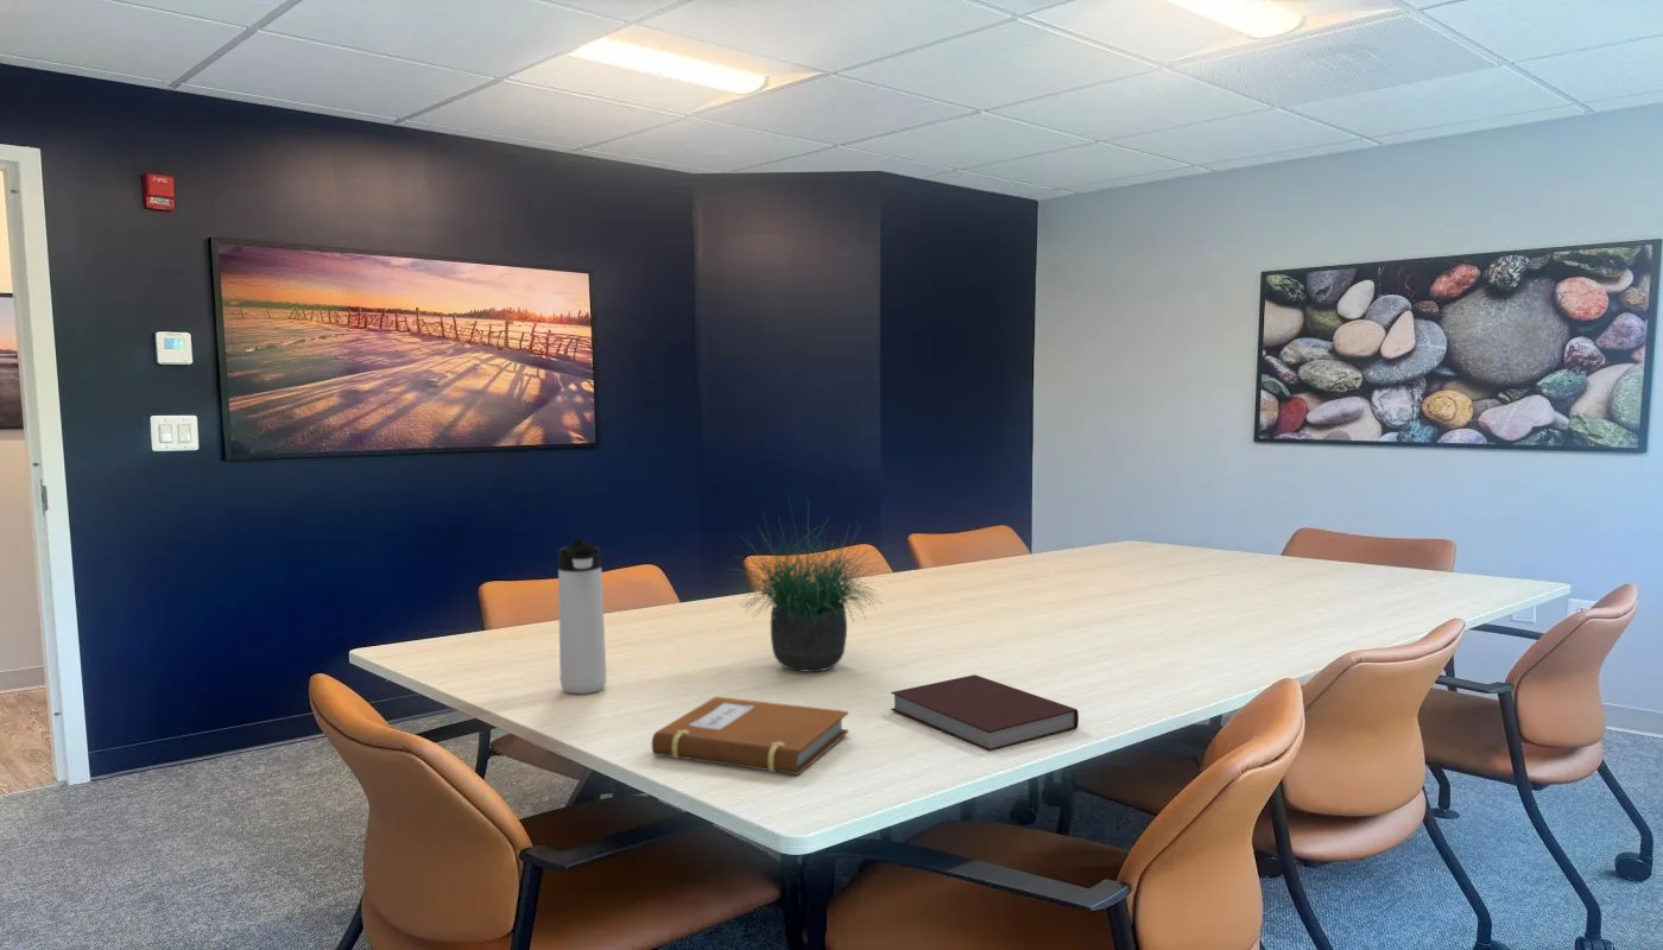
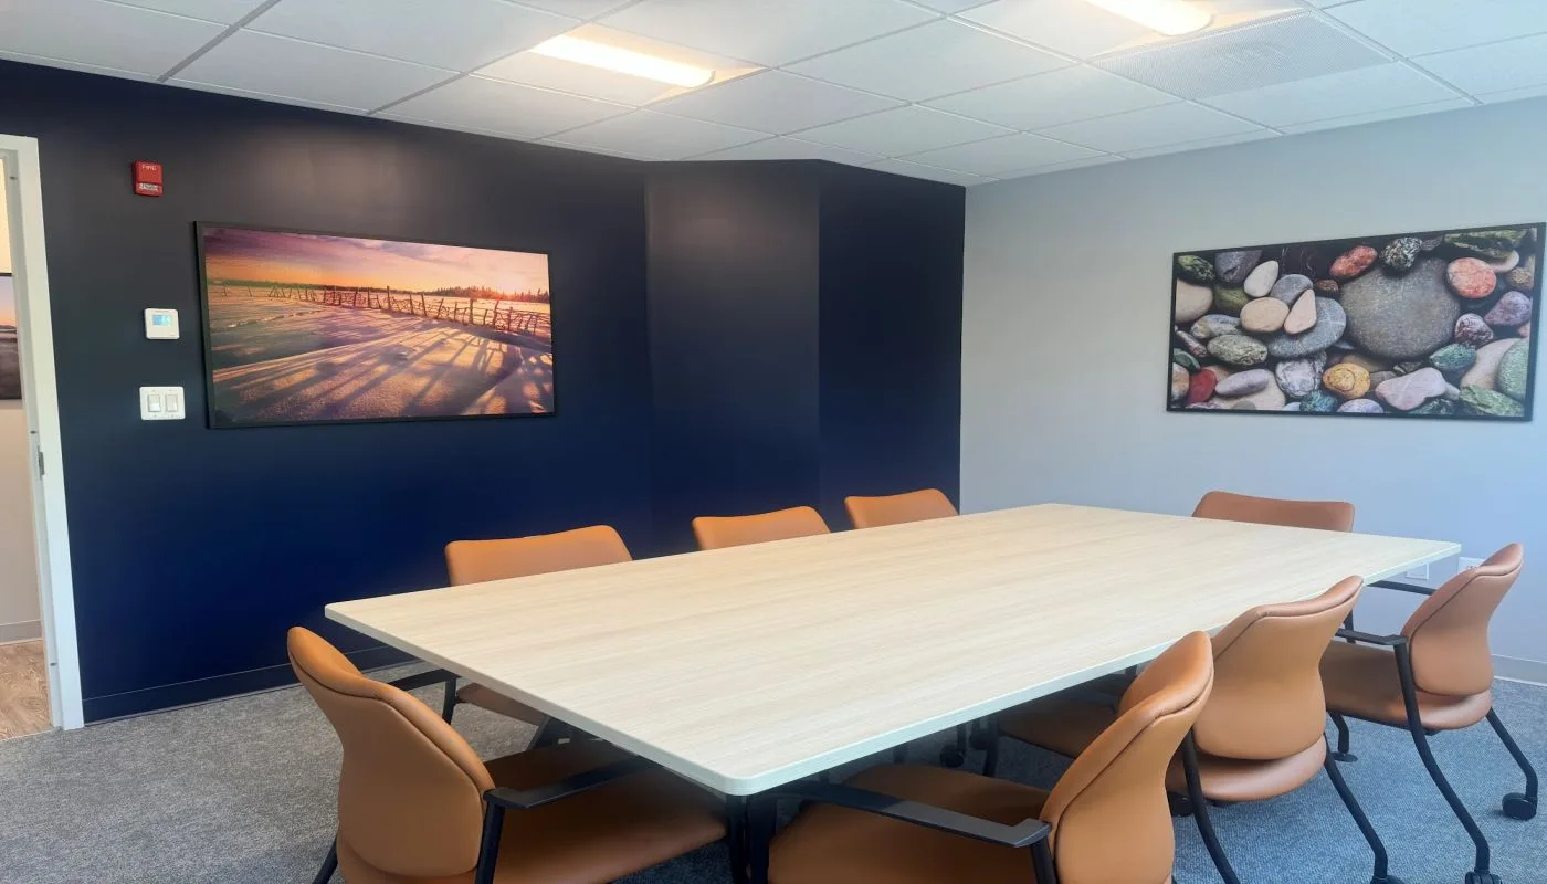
- notebook (981, 709)
- notebook (748, 733)
- thermos bottle (582, 616)
- potted plant (809, 581)
